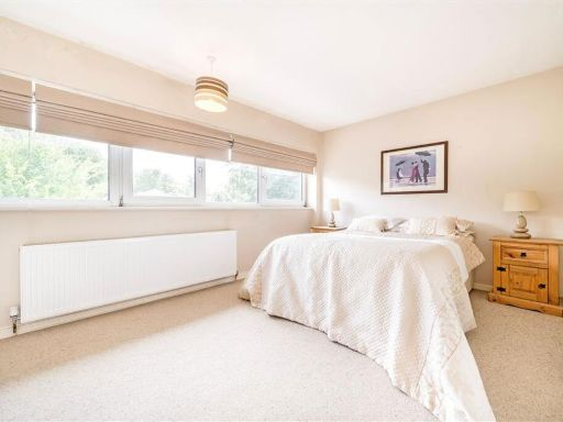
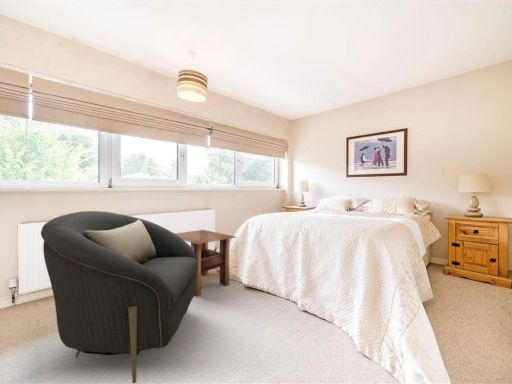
+ armchair (127, 275)
+ side table (200, 259)
